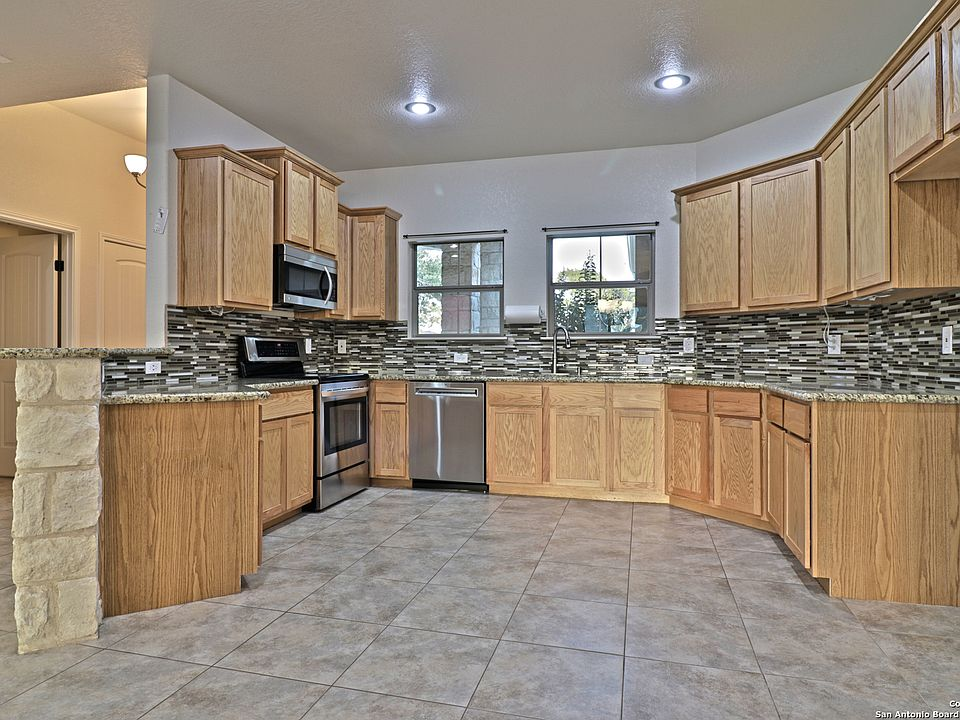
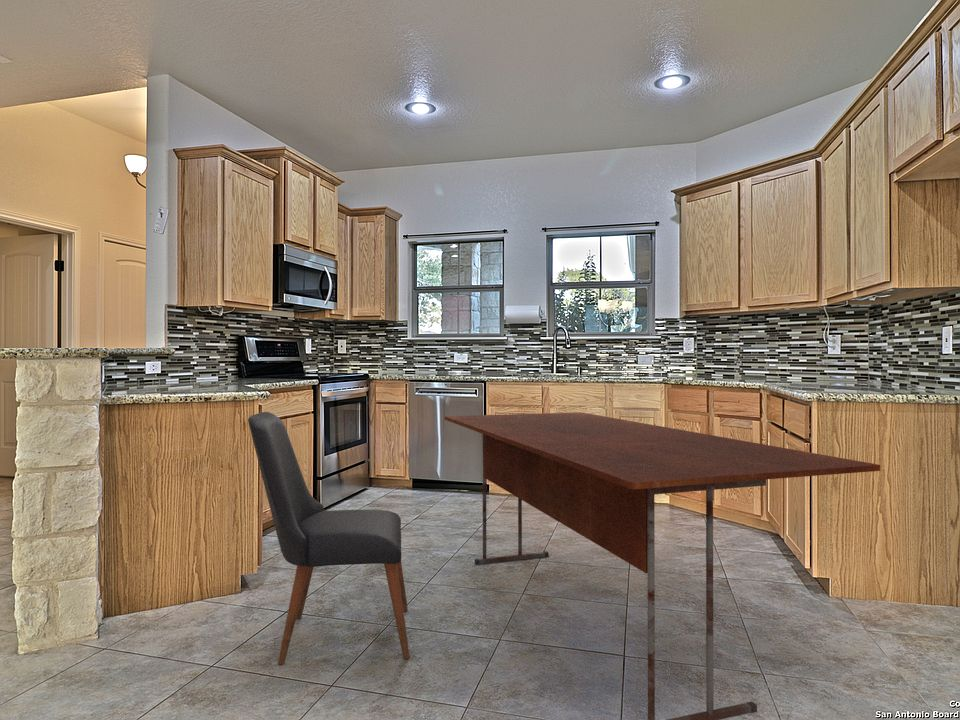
+ dining table (596, 523)
+ chair (331, 524)
